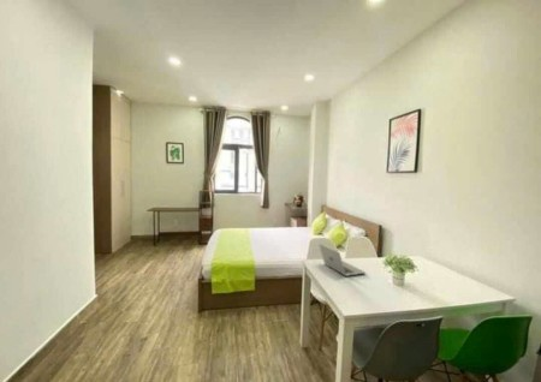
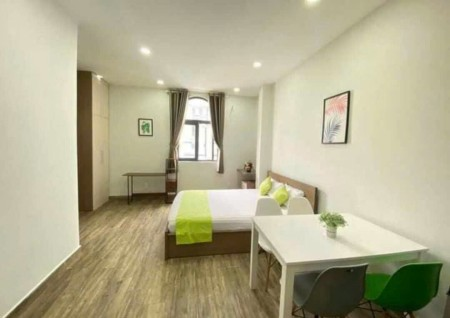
- laptop (340, 257)
